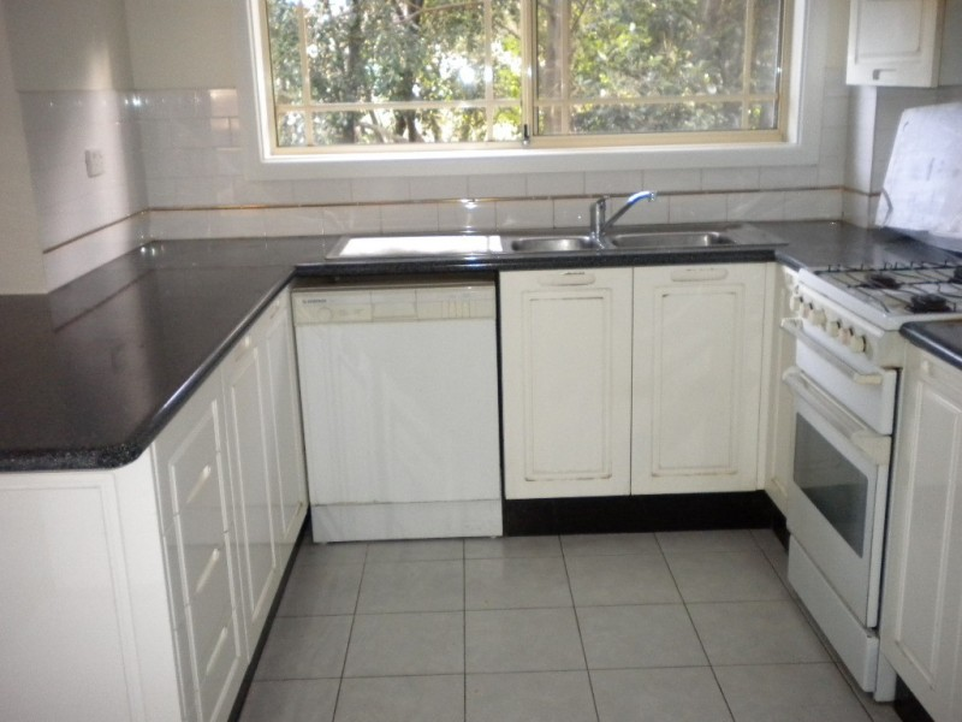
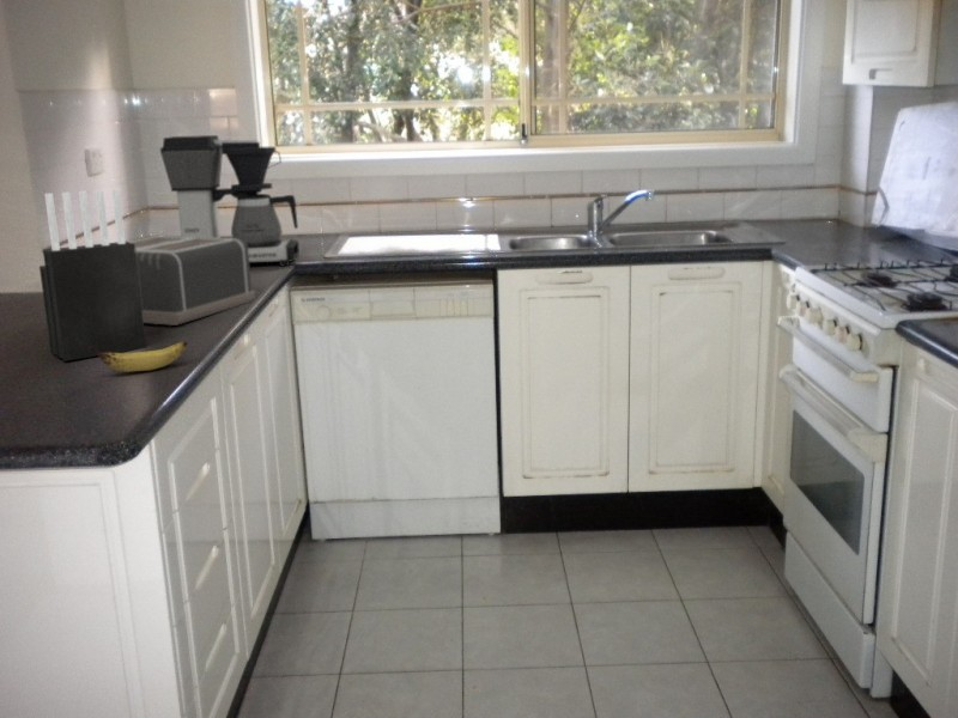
+ knife block (87, 270)
+ banana (140, 355)
+ toaster (174, 275)
+ coffee maker (234, 196)
